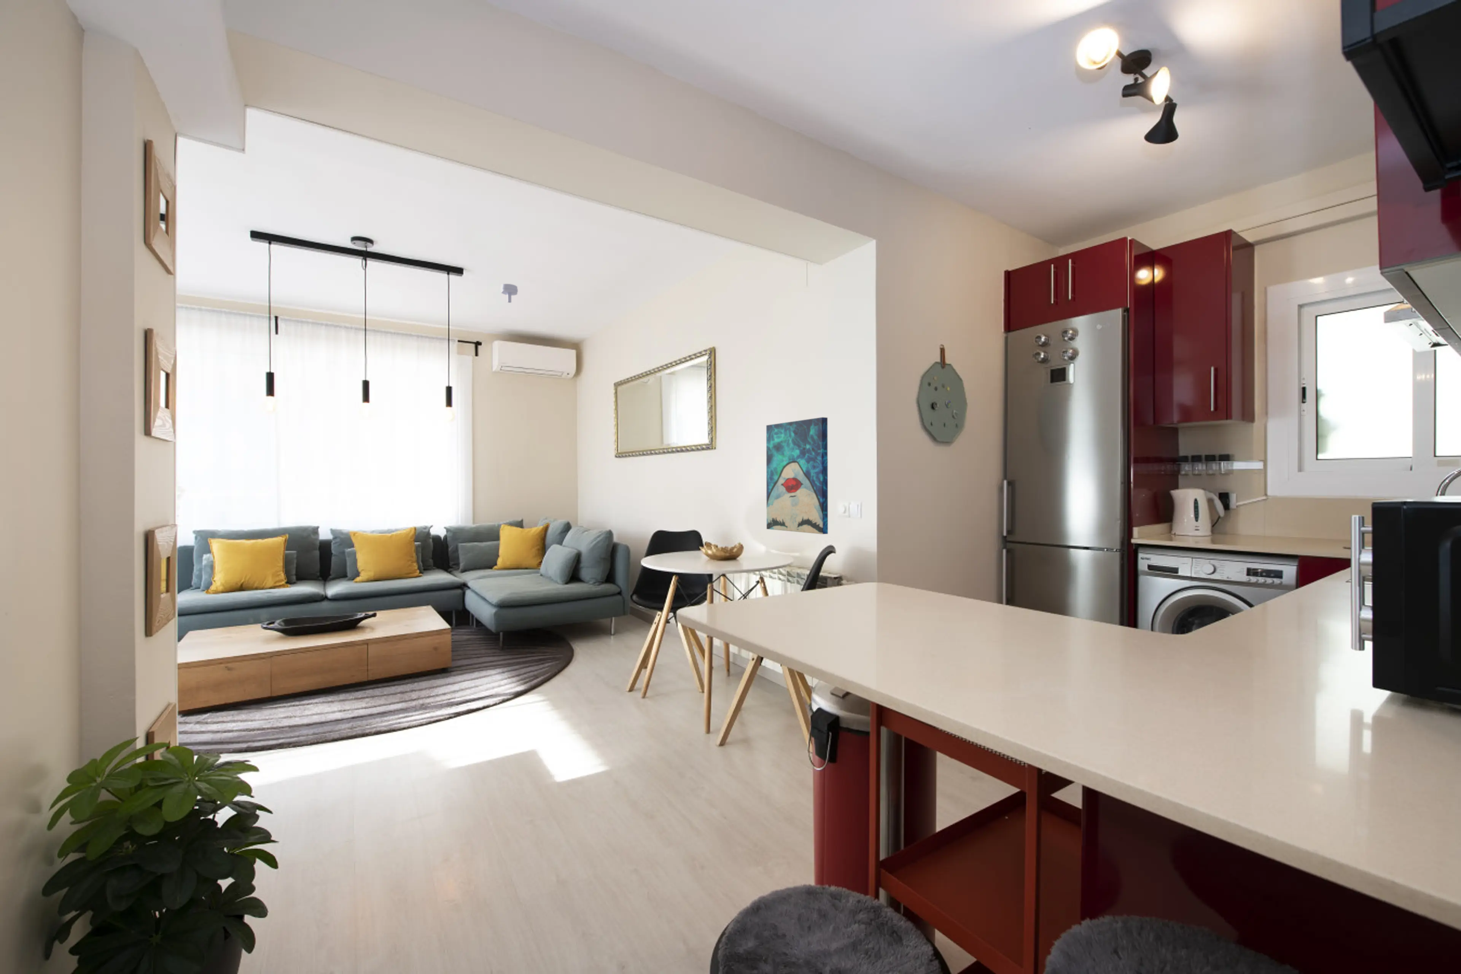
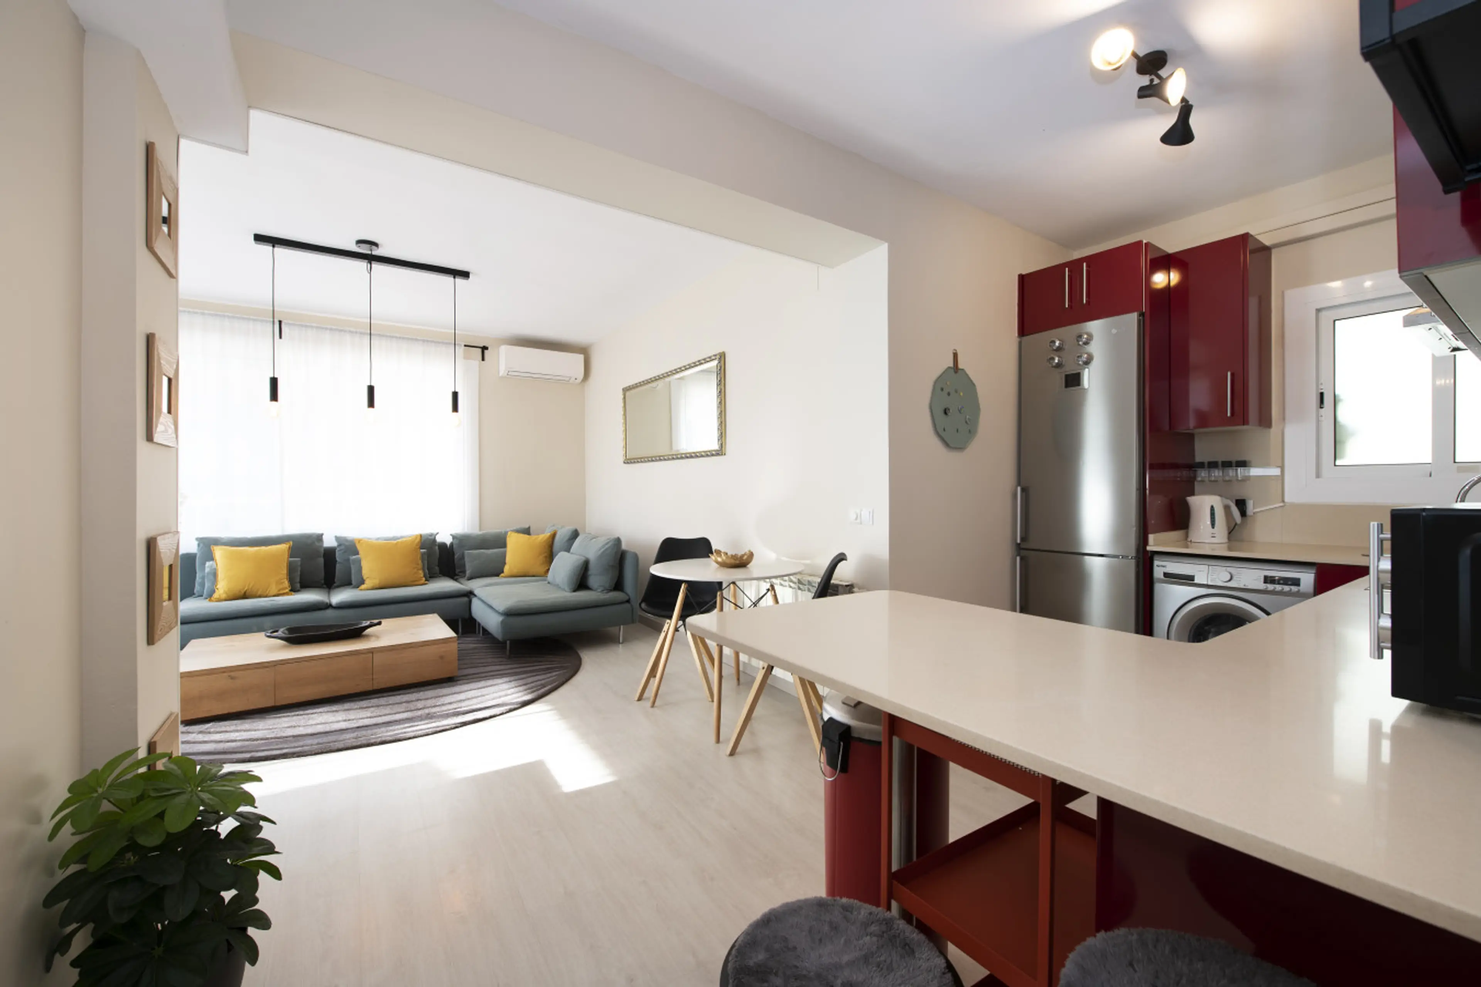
- wall art (796, 476)
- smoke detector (509, 295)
